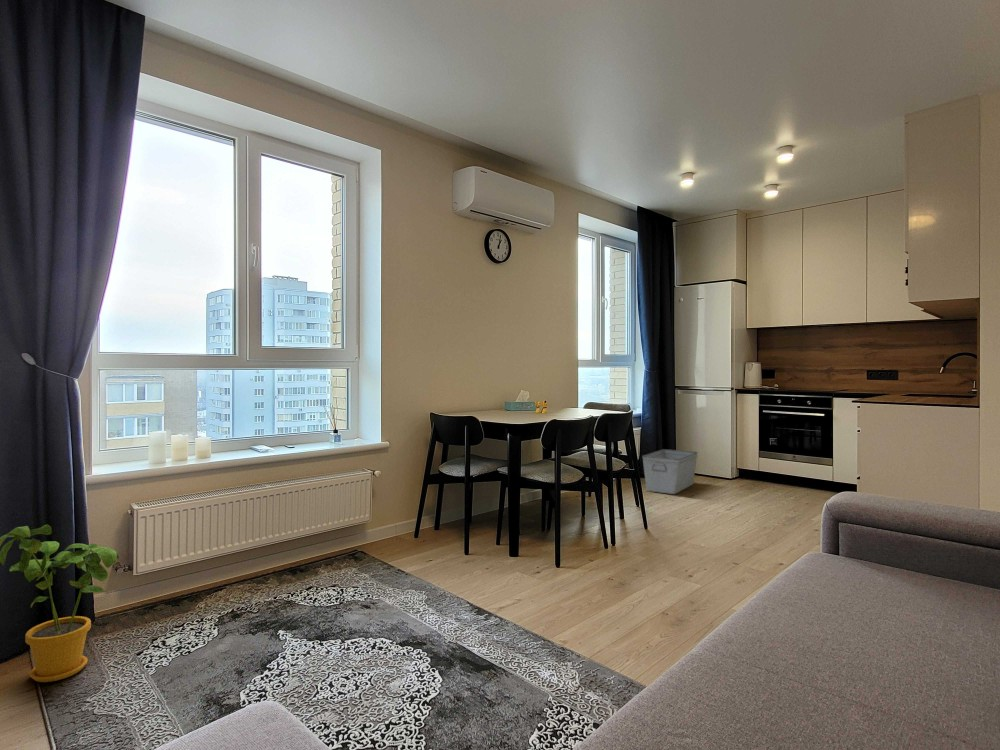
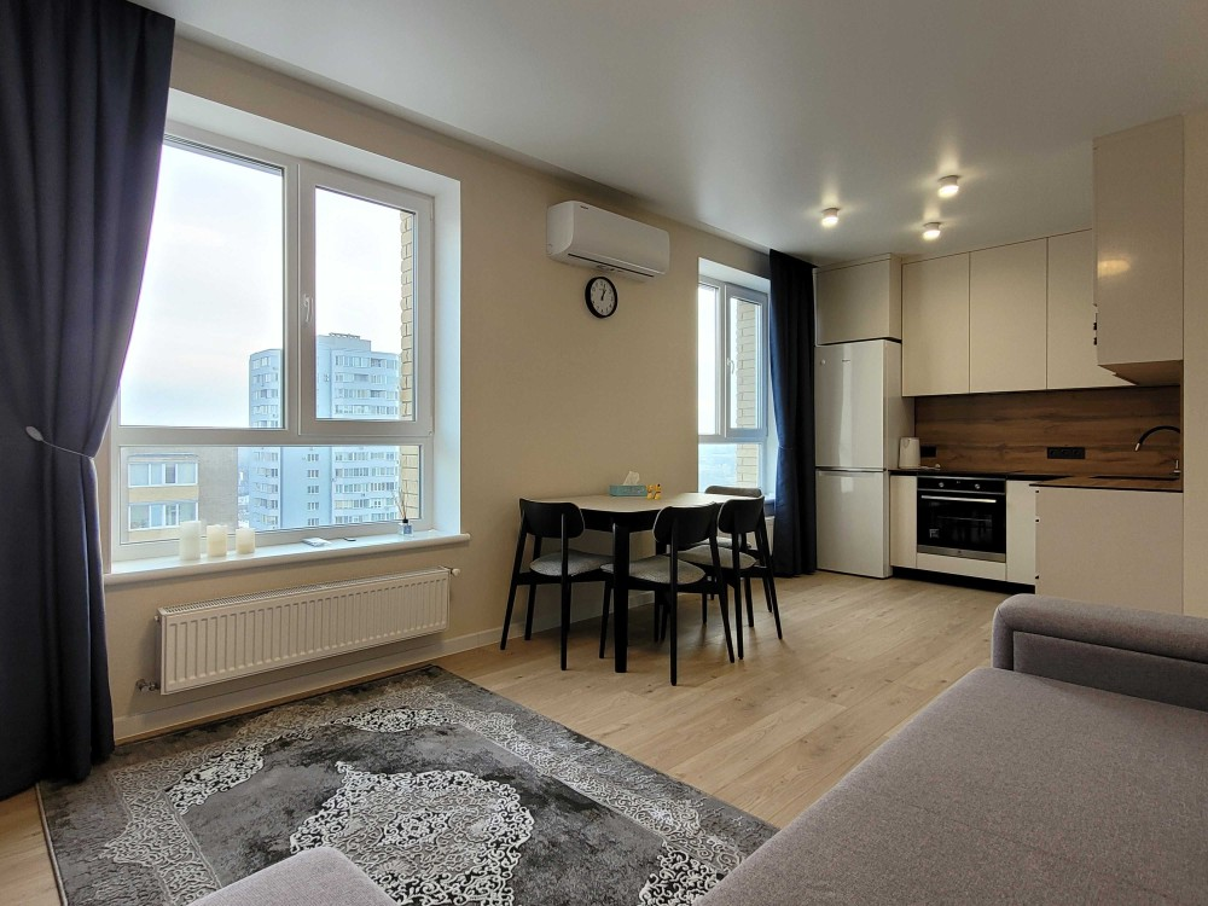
- house plant (50, 589)
- storage bin (670, 470)
